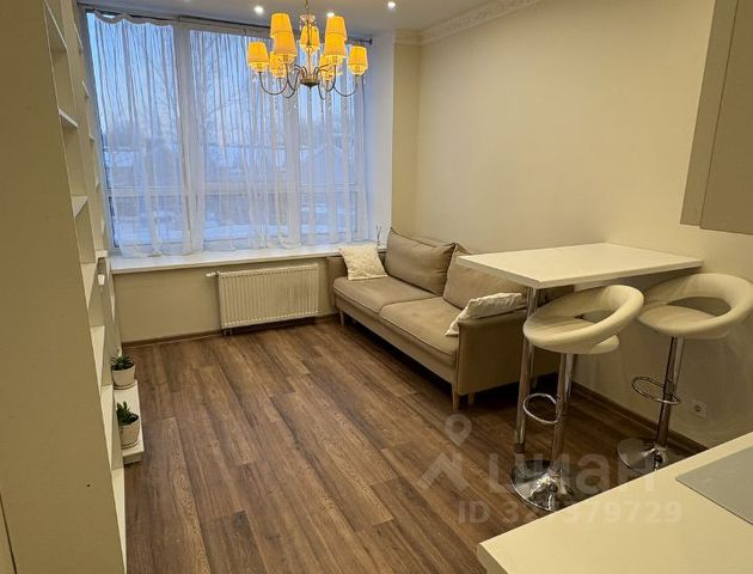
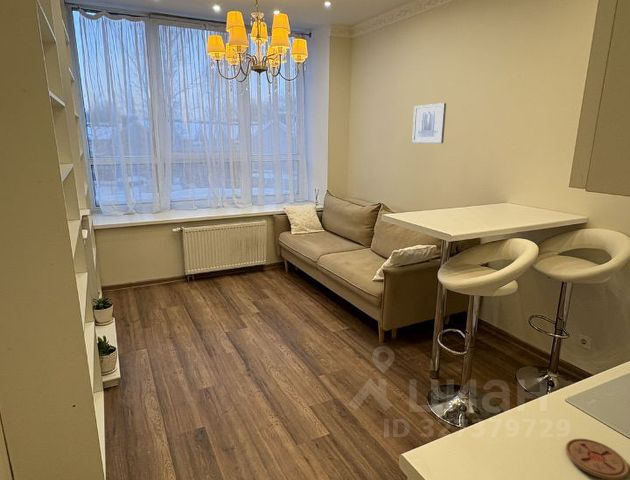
+ coaster (595, 458)
+ wall art (428, 124)
